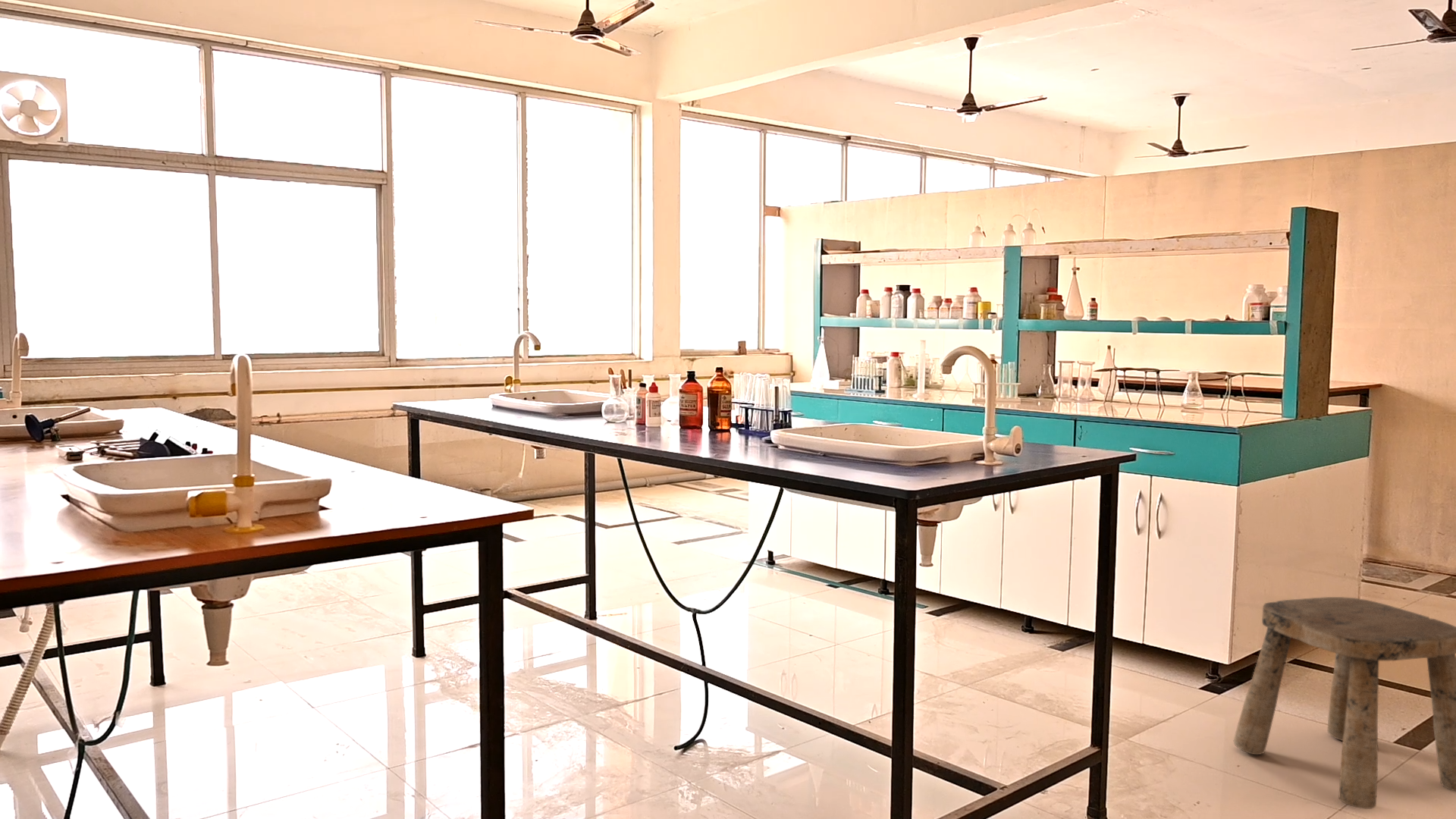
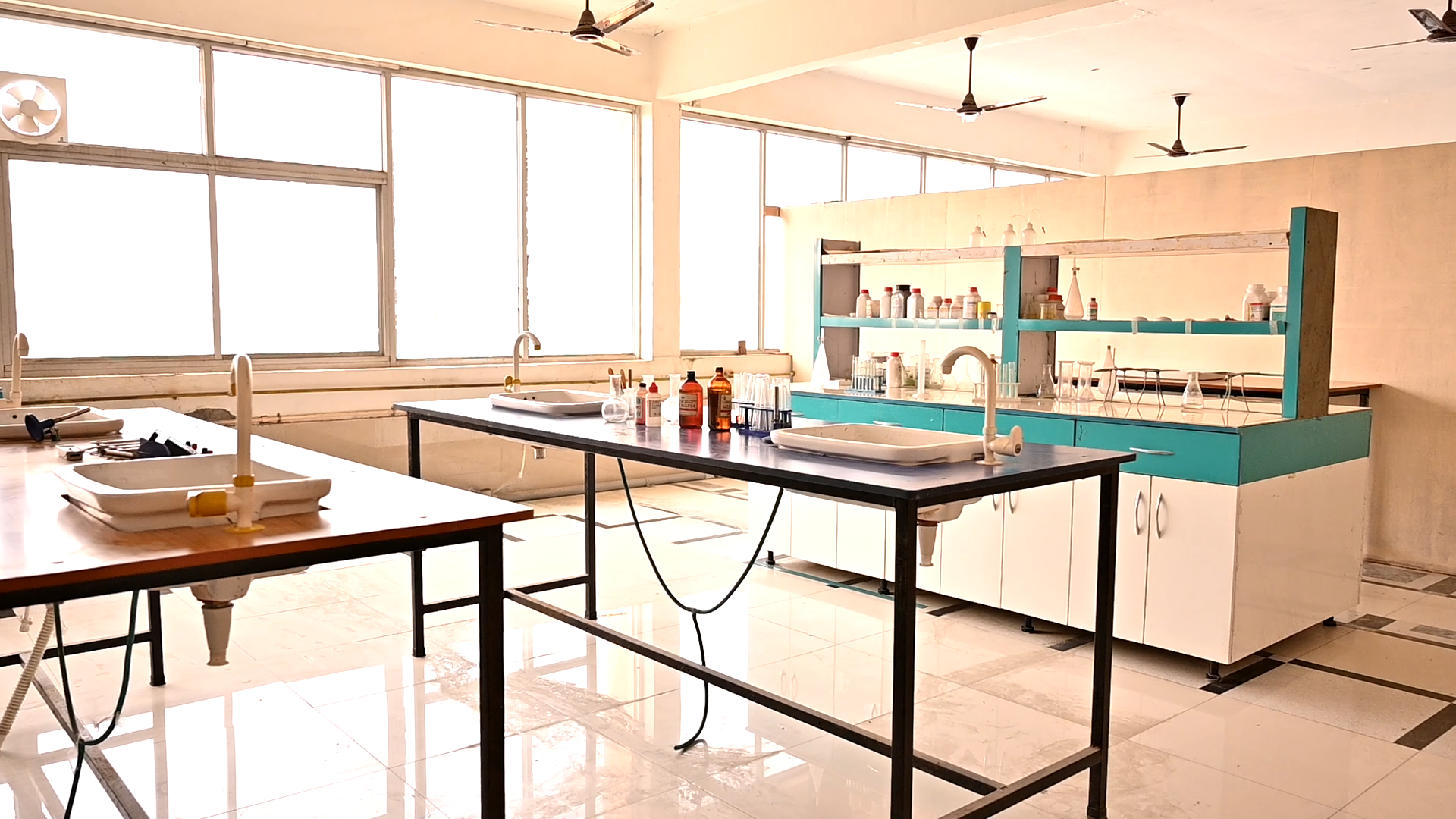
- stool (1354, 693)
